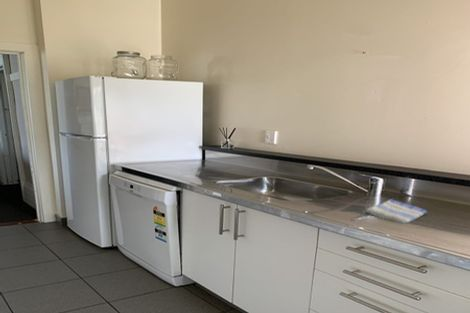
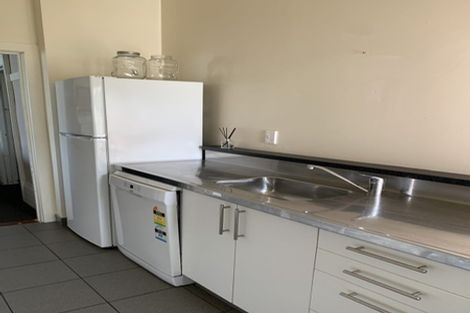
- dish towel (396, 210)
